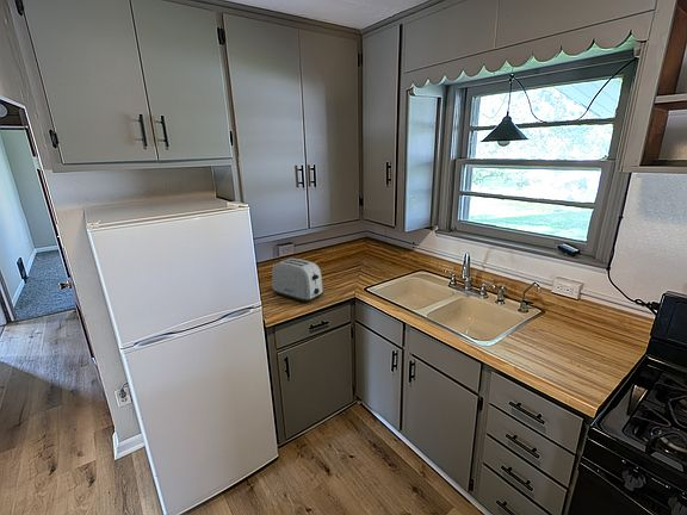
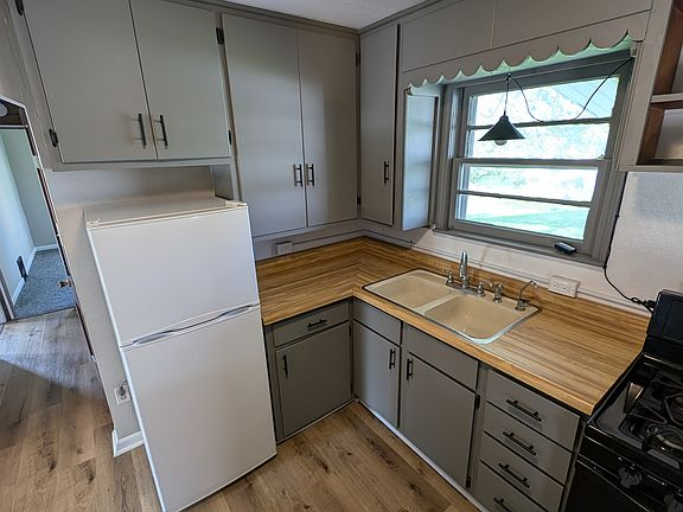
- toaster (297, 278)
